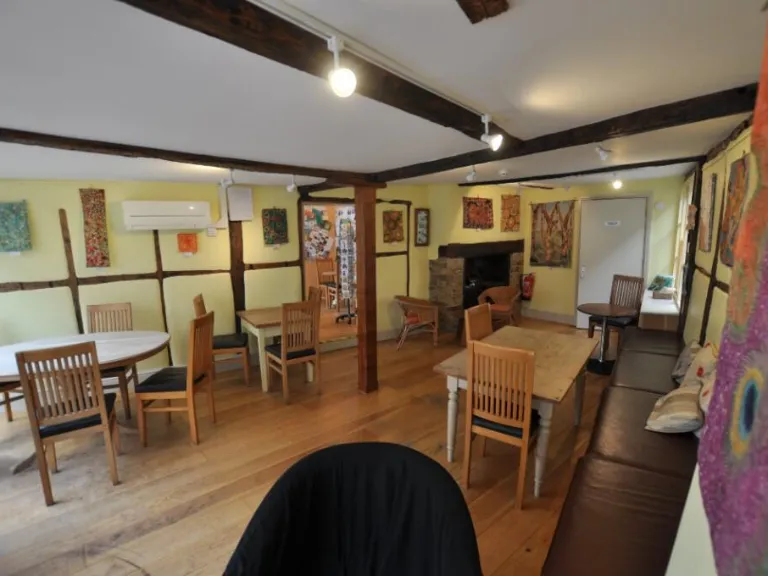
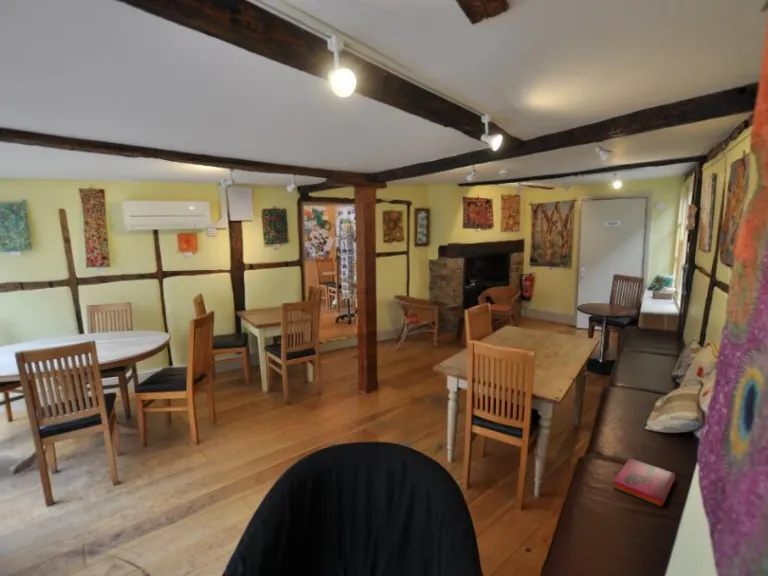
+ hardback book (644, 480)
